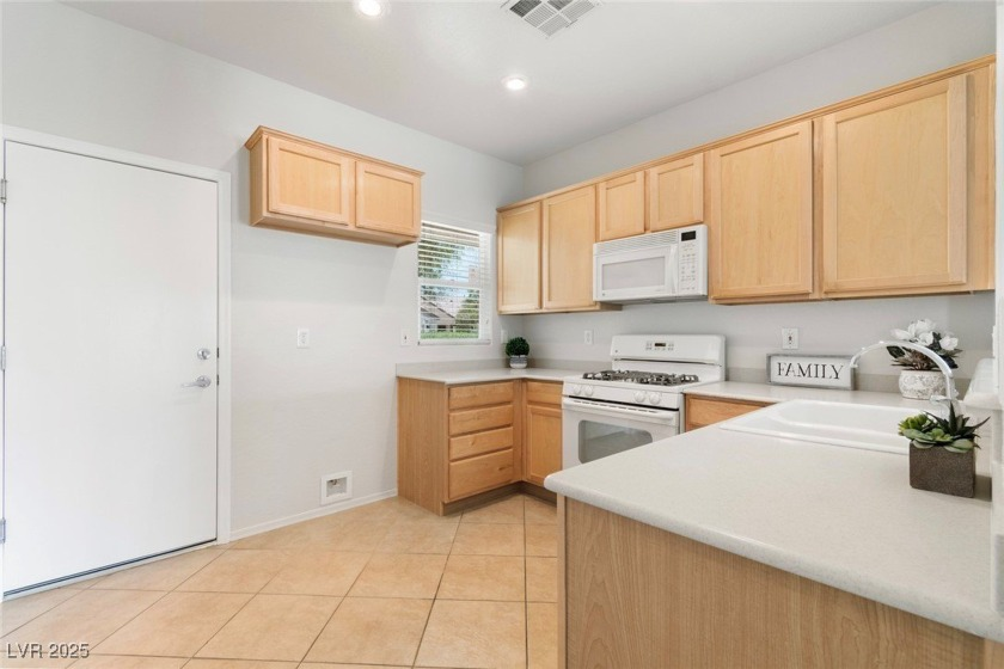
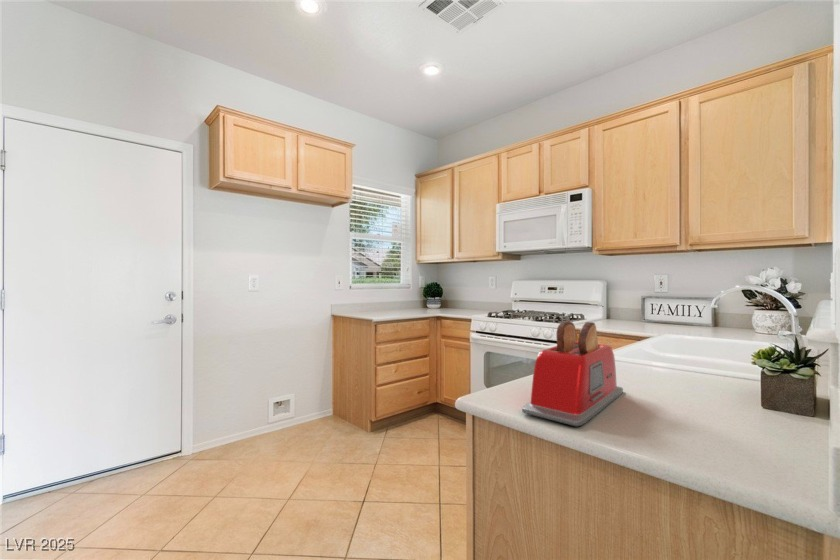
+ toaster (576, 361)
